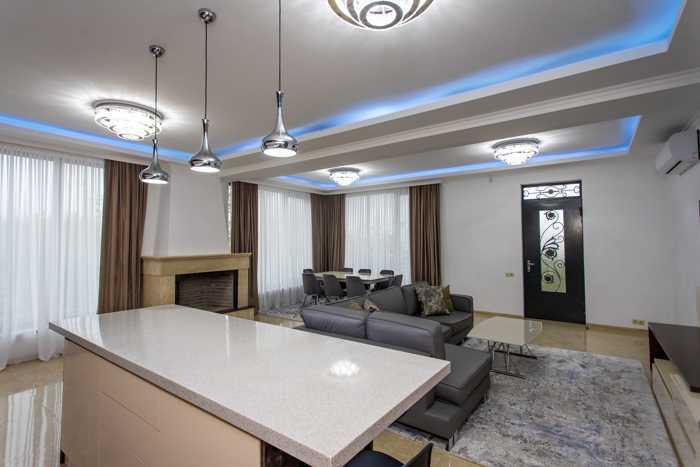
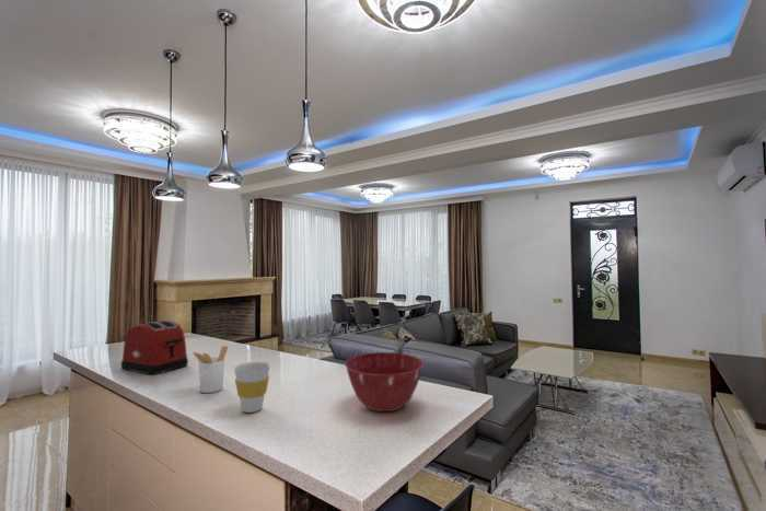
+ toaster (155, 344)
+ mixing bowl (384, 383)
+ cup (252, 387)
+ utensil holder (208, 369)
